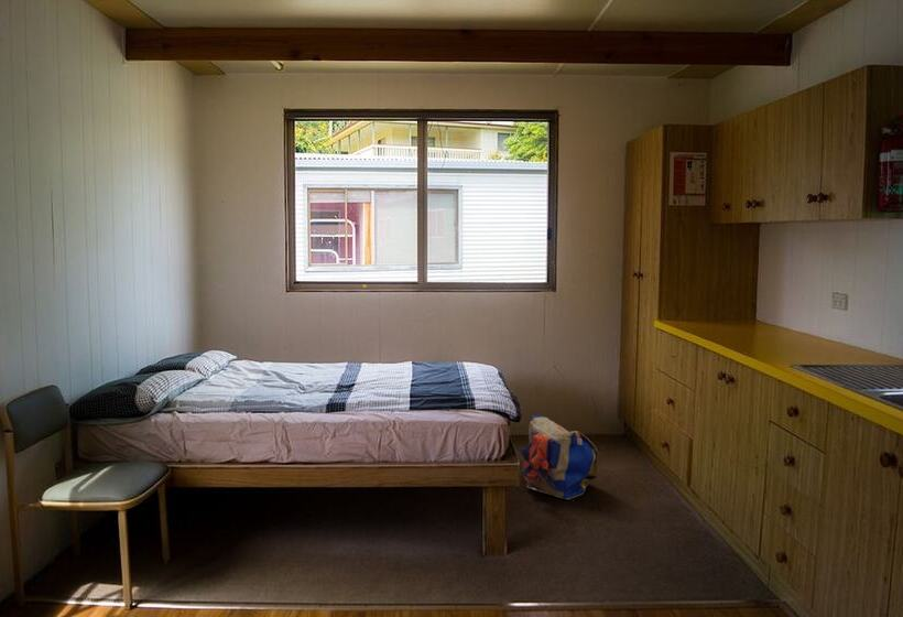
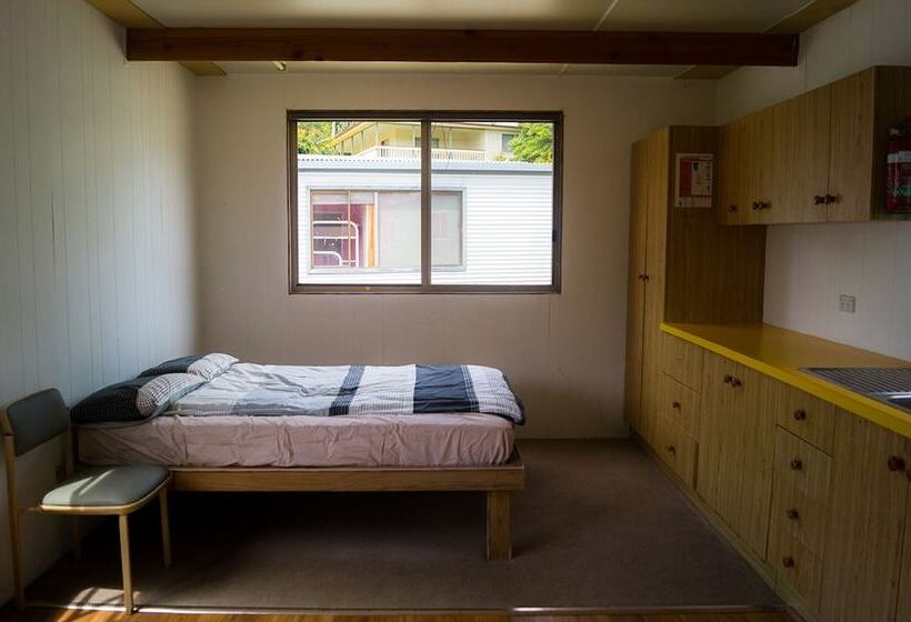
- backpack (557, 455)
